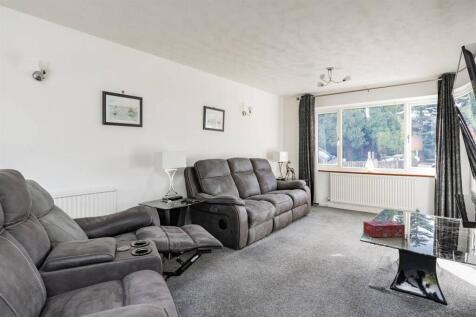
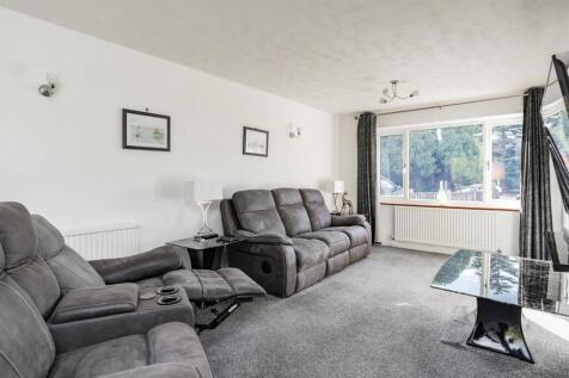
- tissue box (383, 228)
